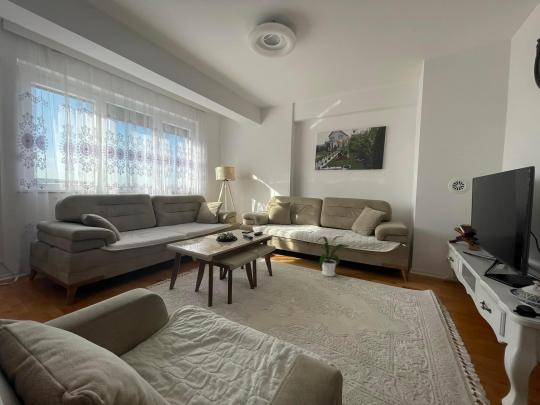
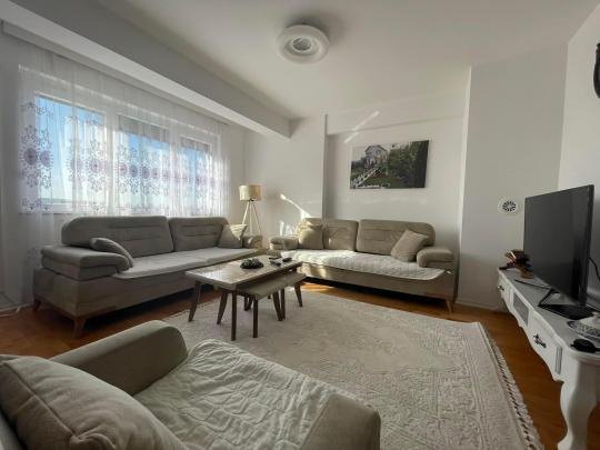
- house plant (331, 254)
